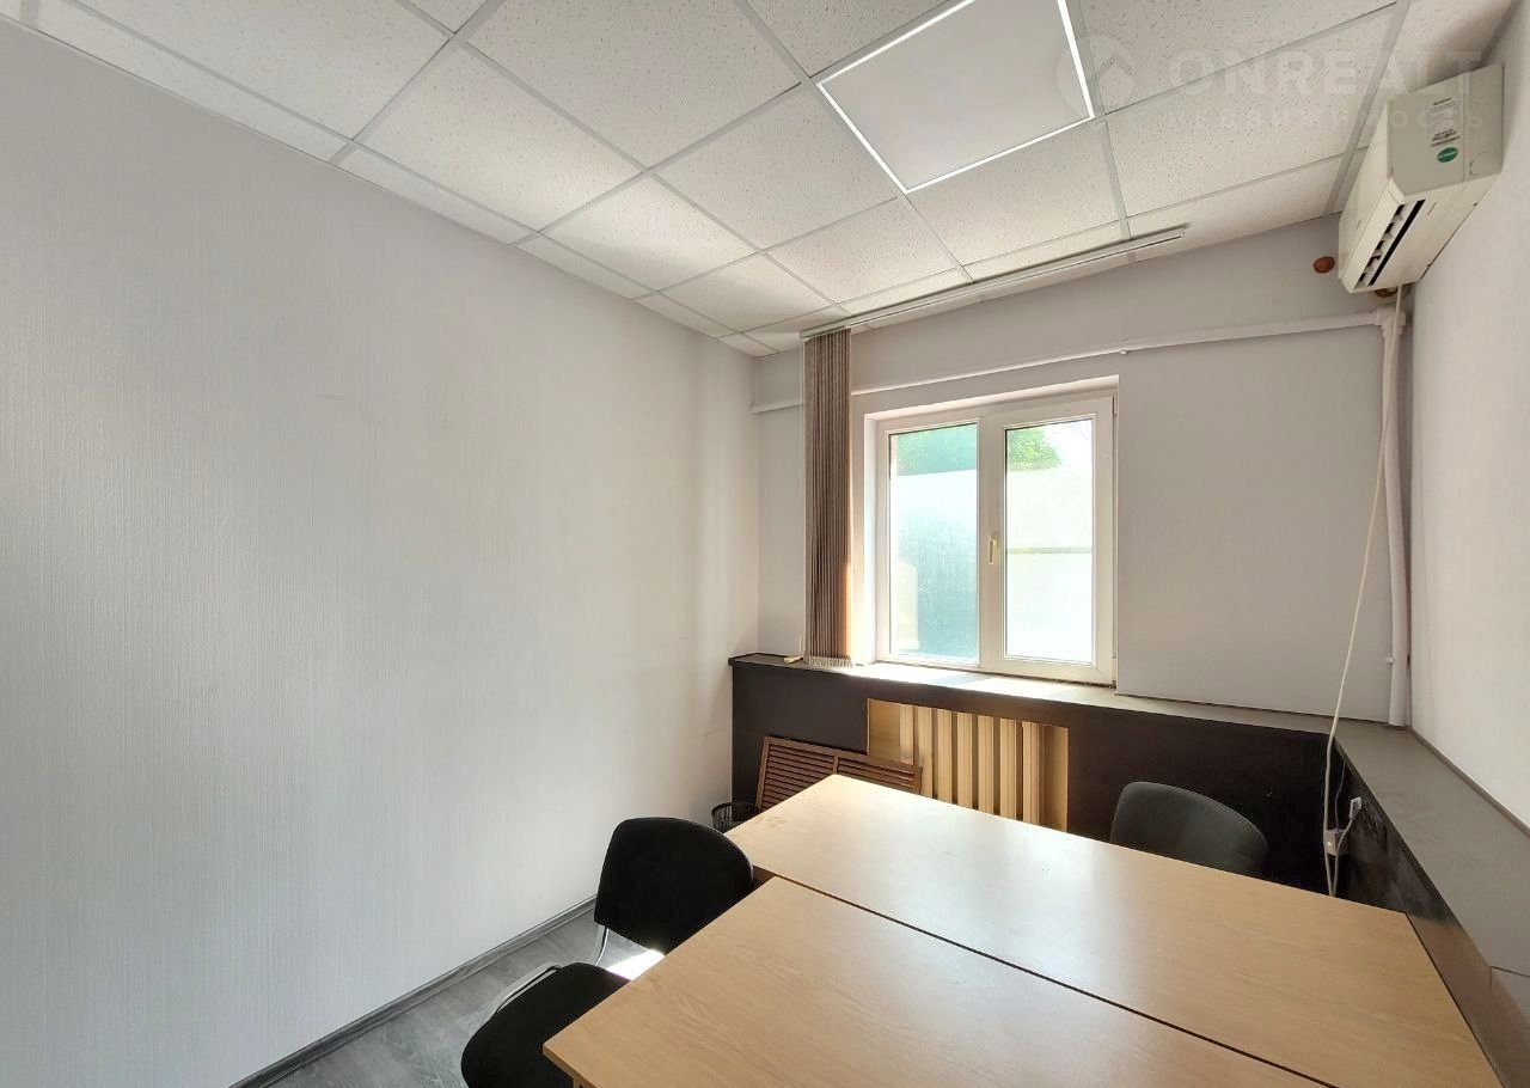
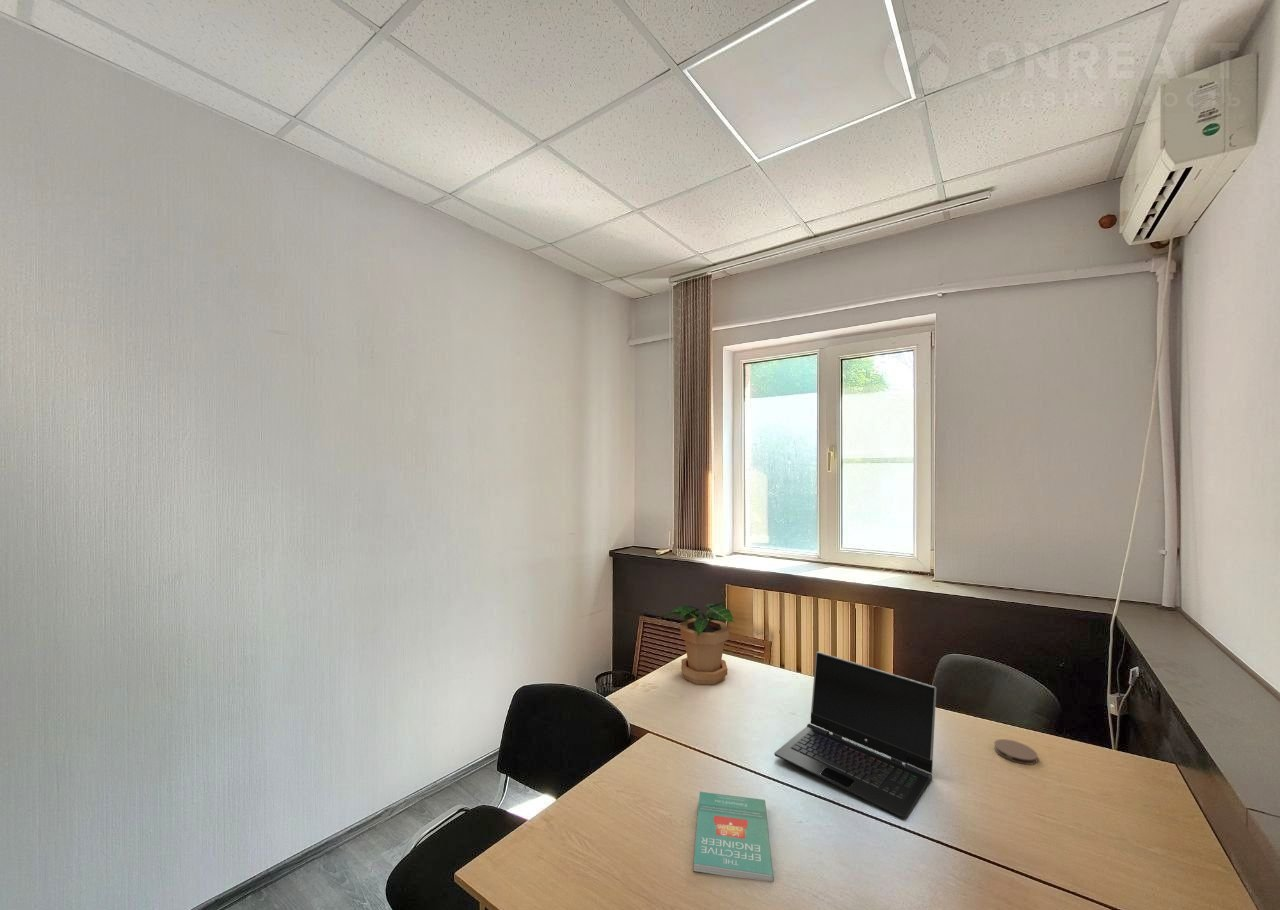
+ potted plant (699, 637)
+ book (732, 832)
+ laptop computer (853, 723)
+ coaster (1015, 751)
